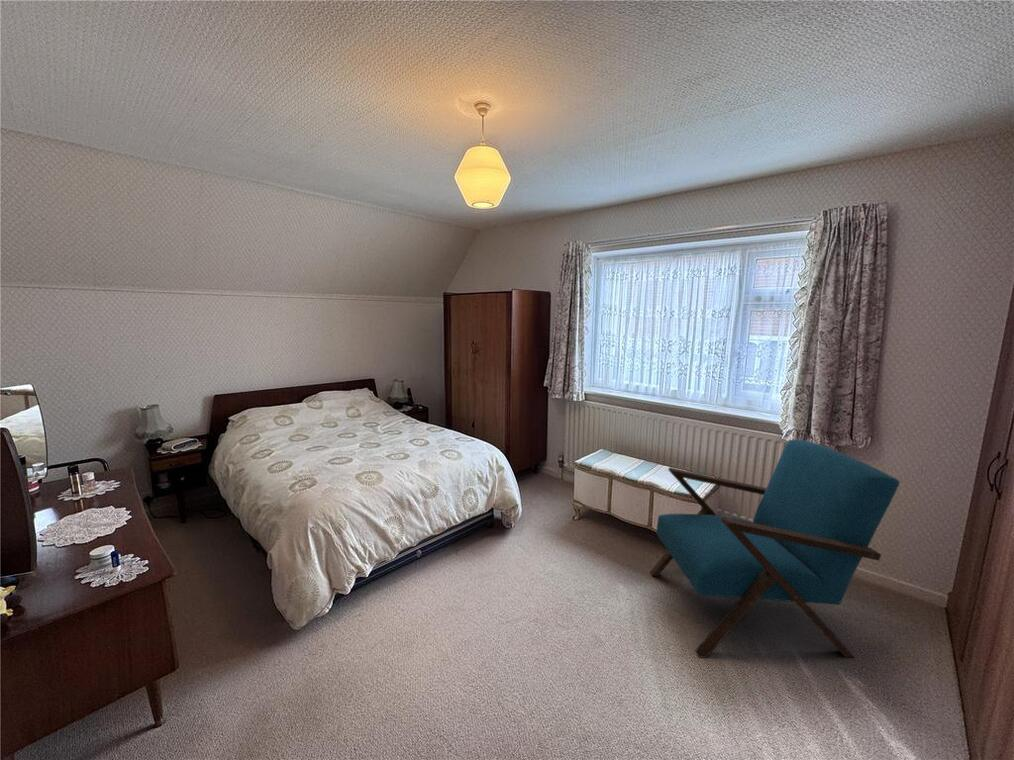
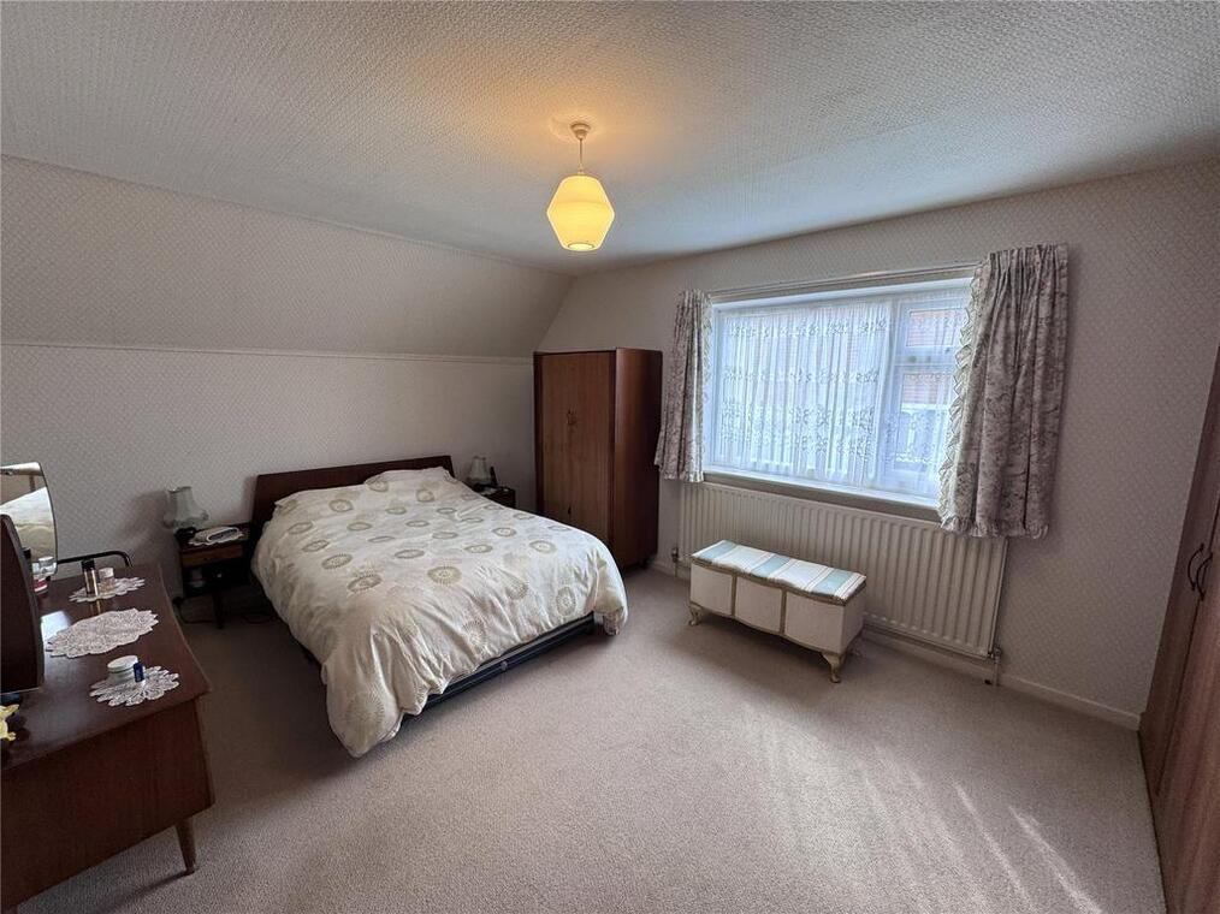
- armchair (758, 532)
